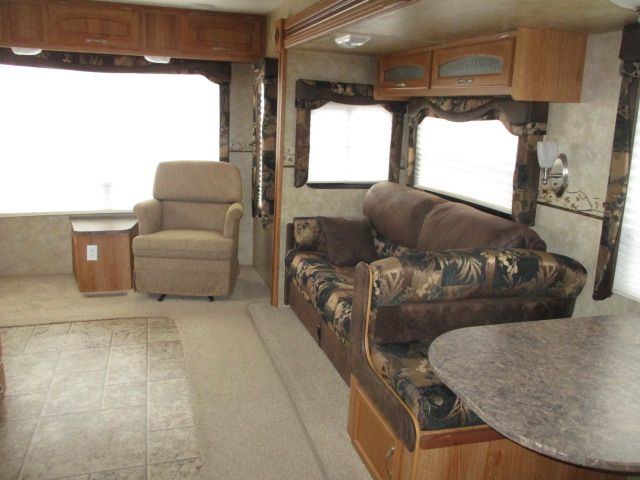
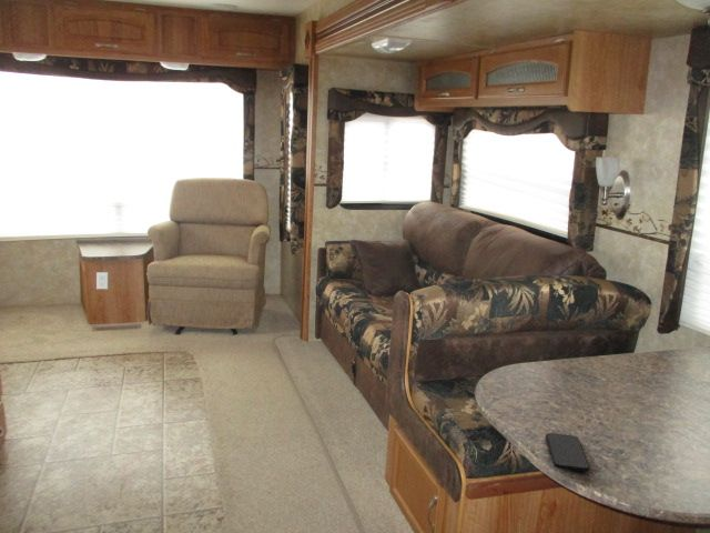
+ smartphone (566, 451)
